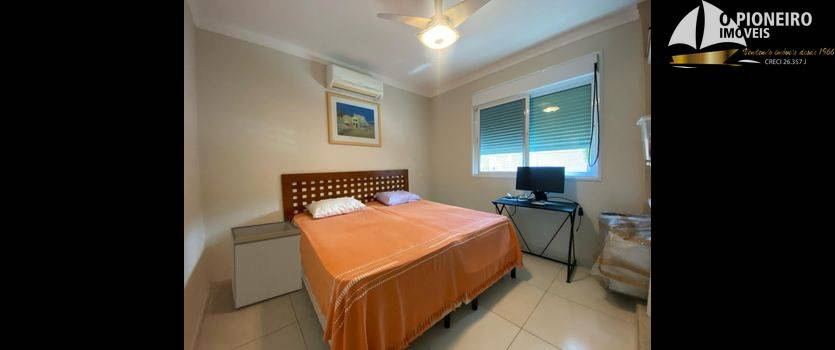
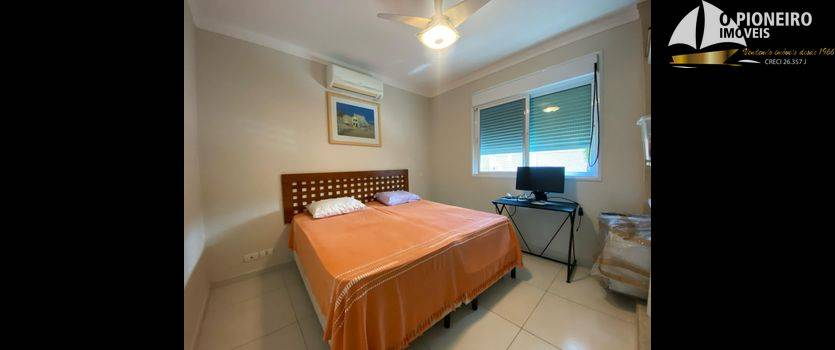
- storage bin (265, 257)
